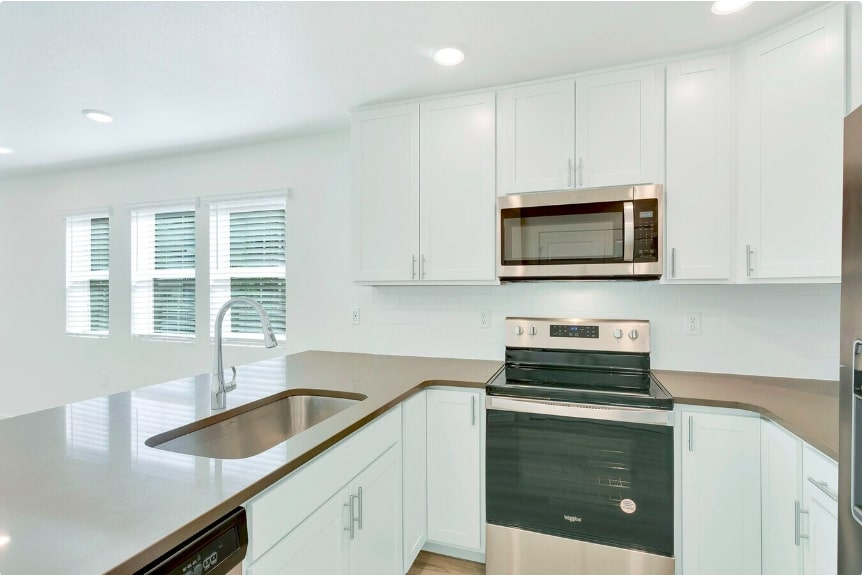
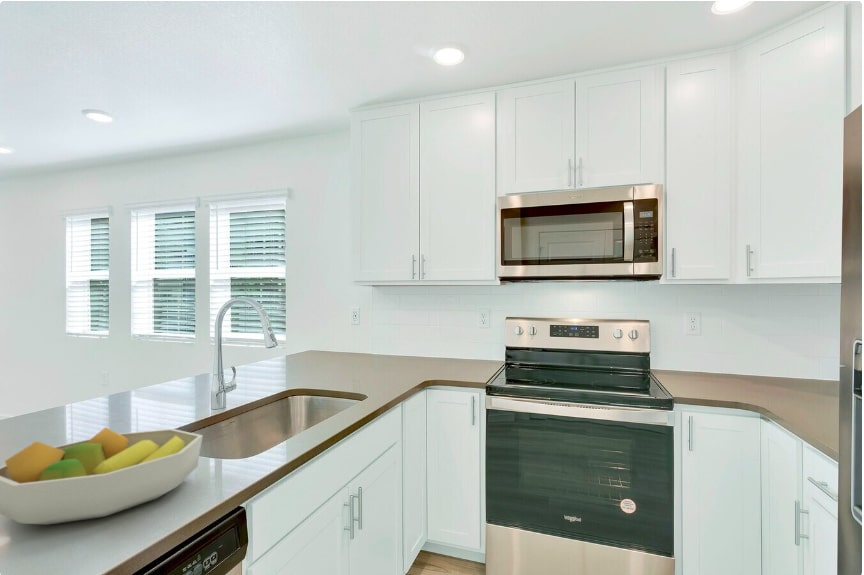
+ fruit bowl (106, 464)
